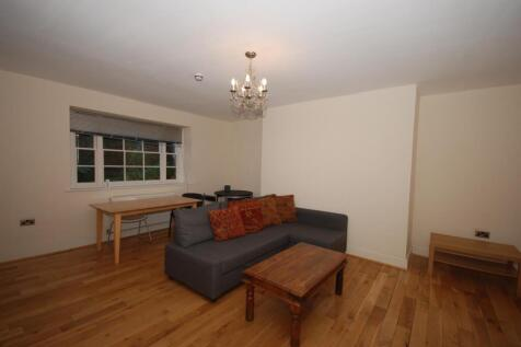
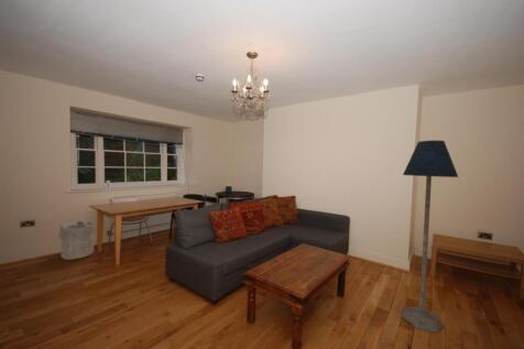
+ laundry hamper (76, 238)
+ floor lamp (425, 231)
